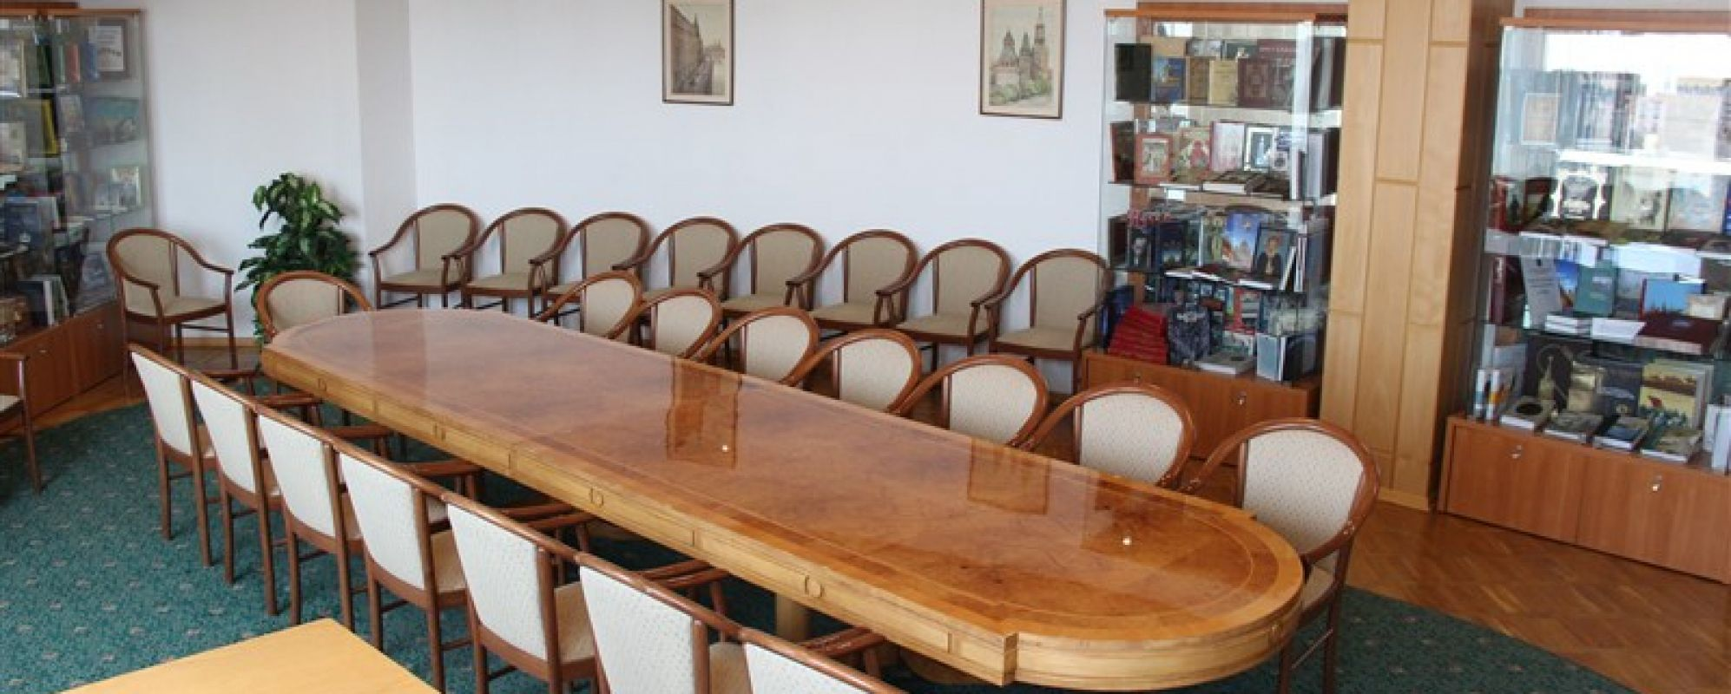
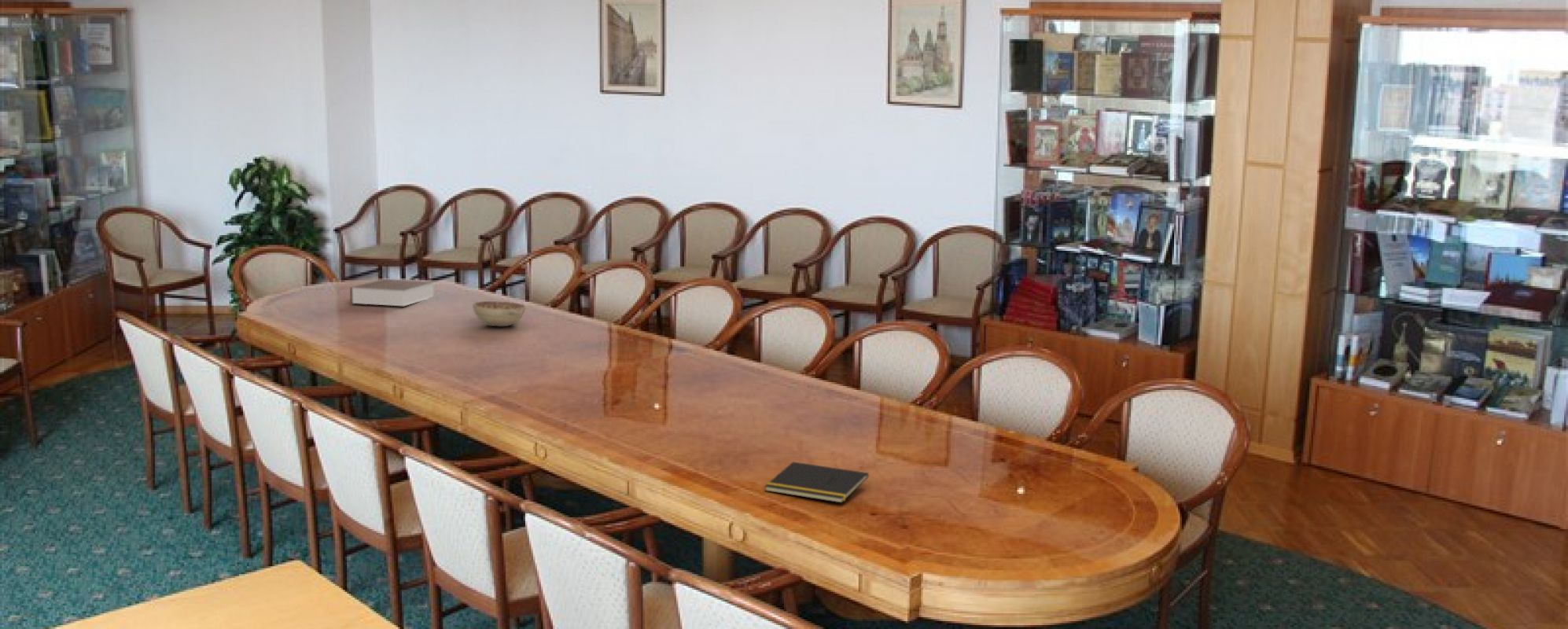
+ book (393, 292)
+ decorative bowl (499, 314)
+ notepad (816, 481)
